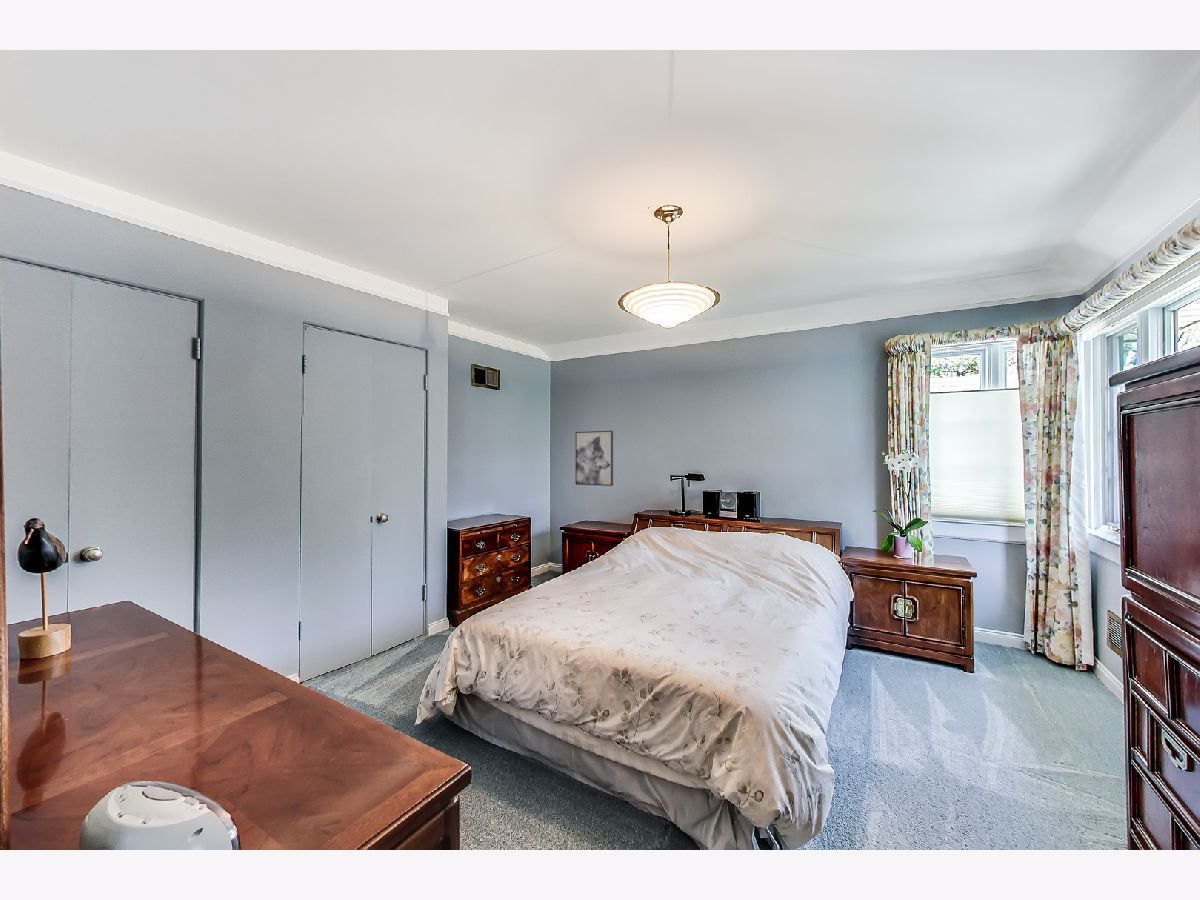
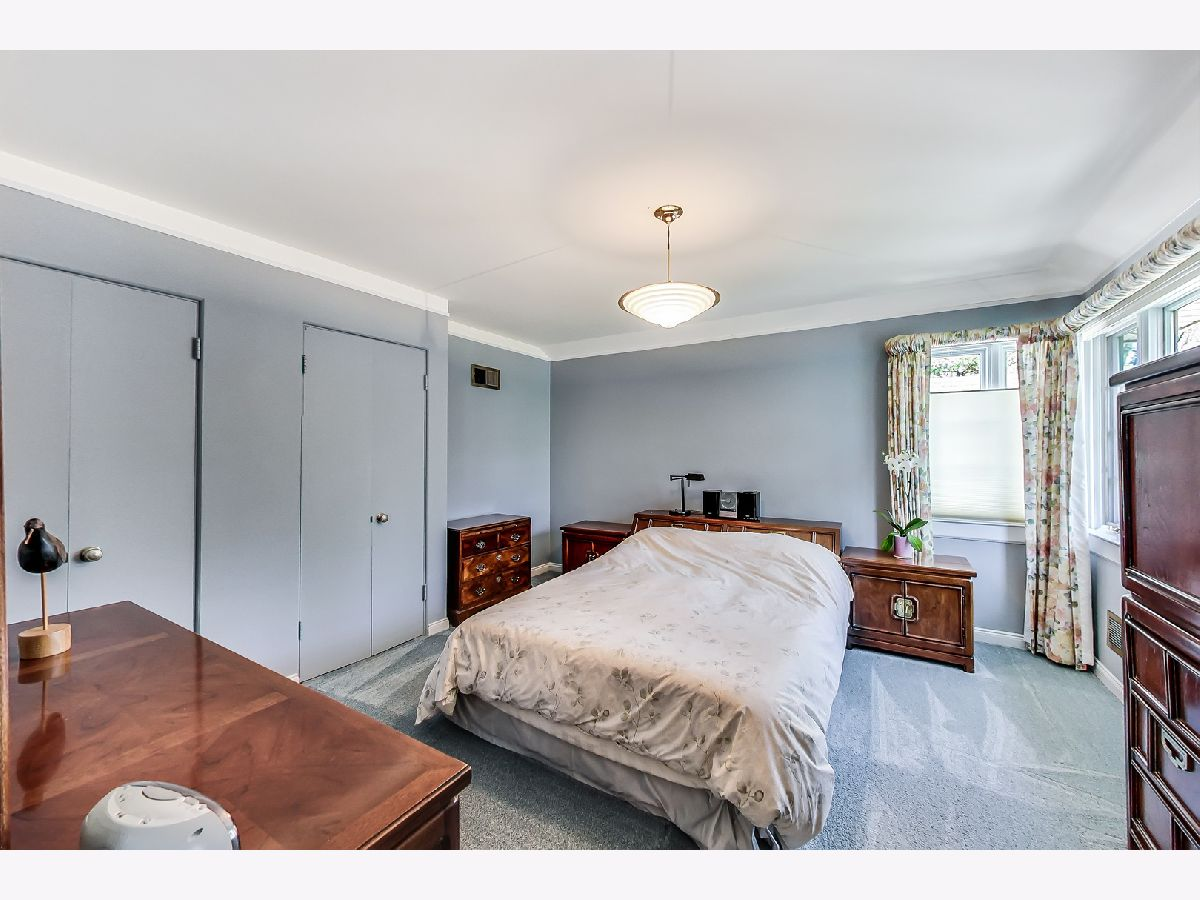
- wall art (593, 458)
